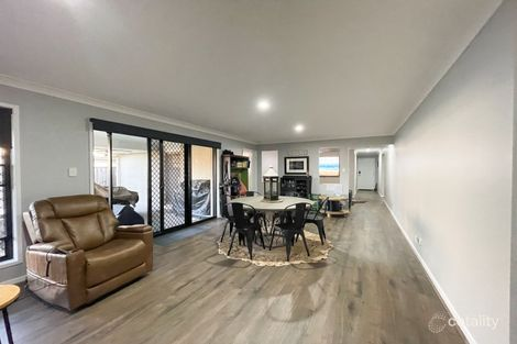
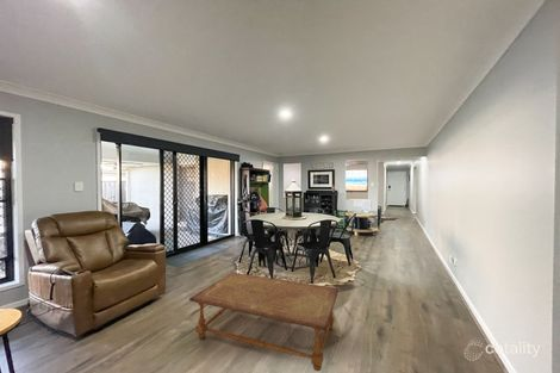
+ coffee table (267, 312)
